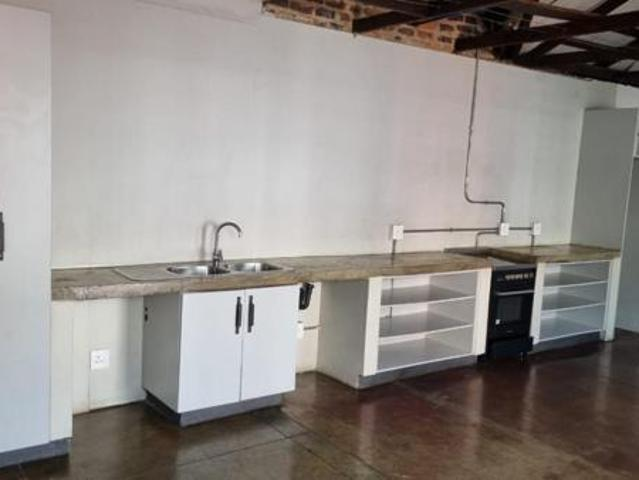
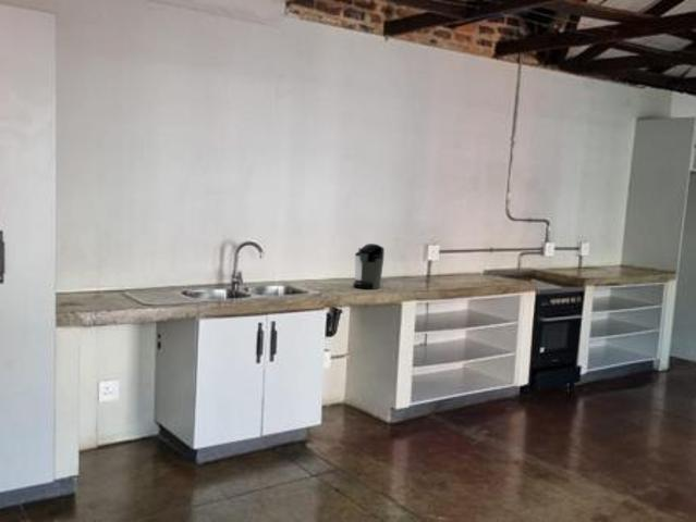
+ coffee maker (363, 264)
